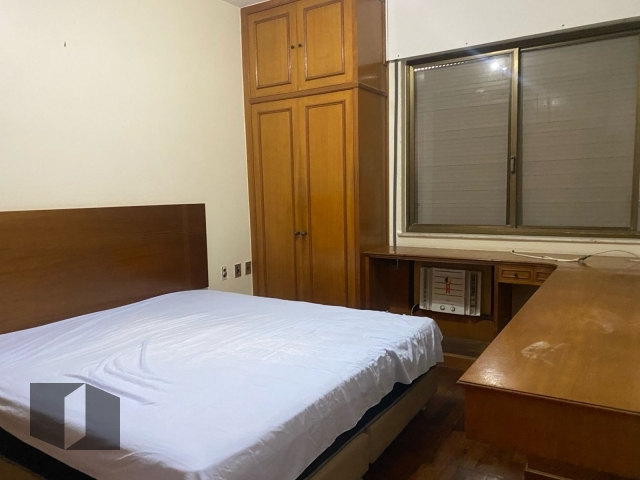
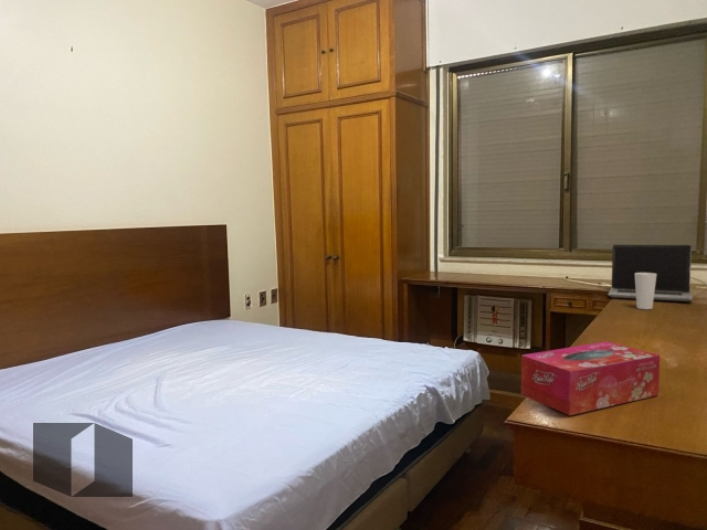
+ tissue box (589, 374)
+ cup (644, 290)
+ laptop computer (650, 272)
